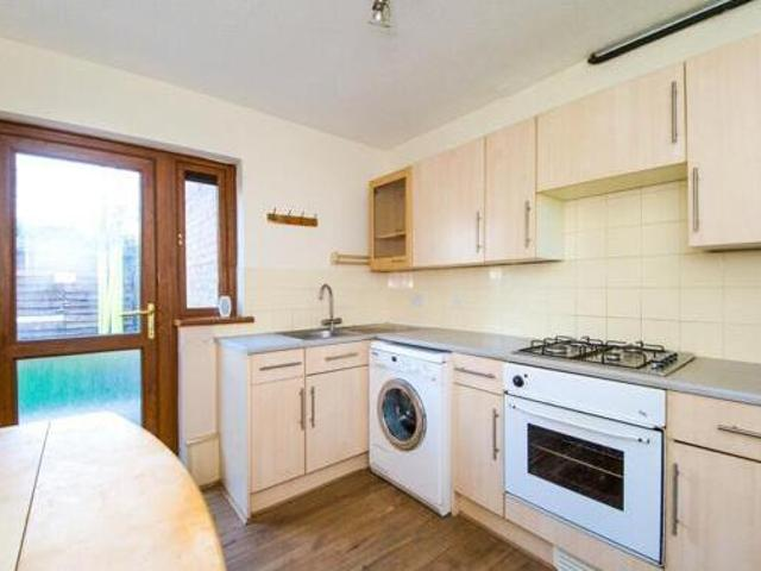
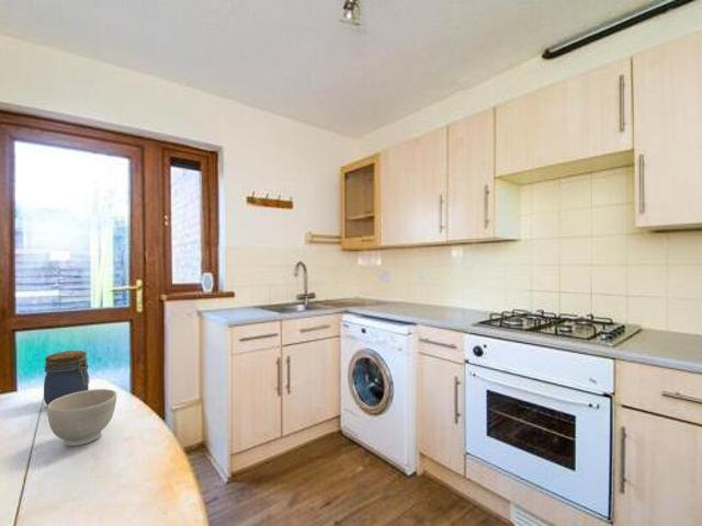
+ jar (68, 376)
+ bowl (83, 419)
